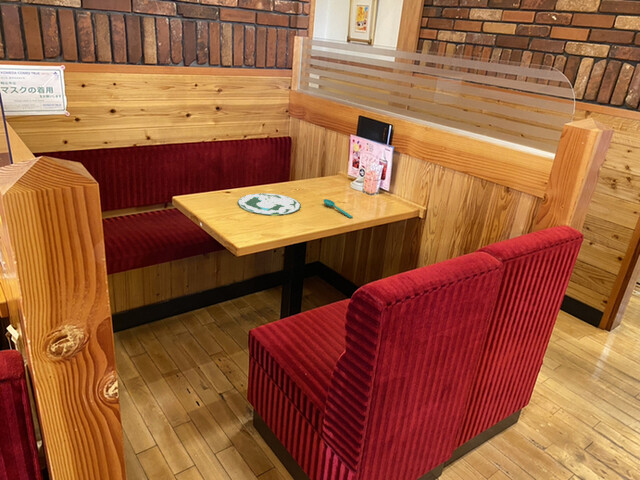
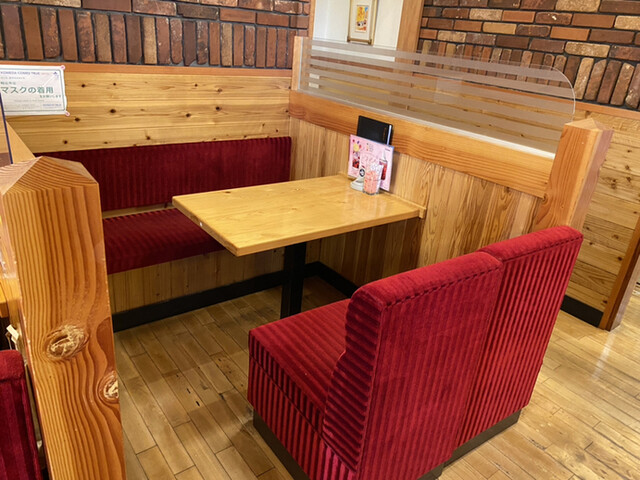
- plate (269, 200)
- spoon (337, 208)
